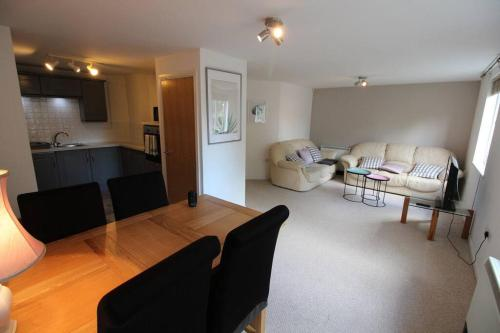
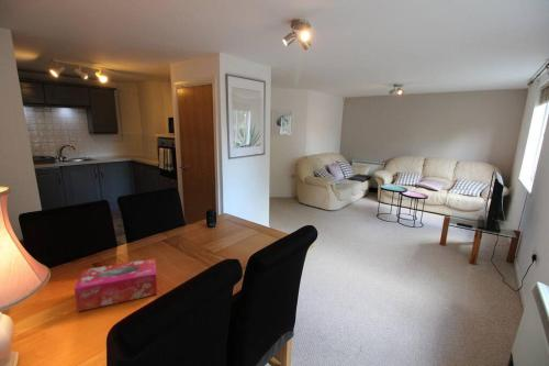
+ tissue box (120, 281)
